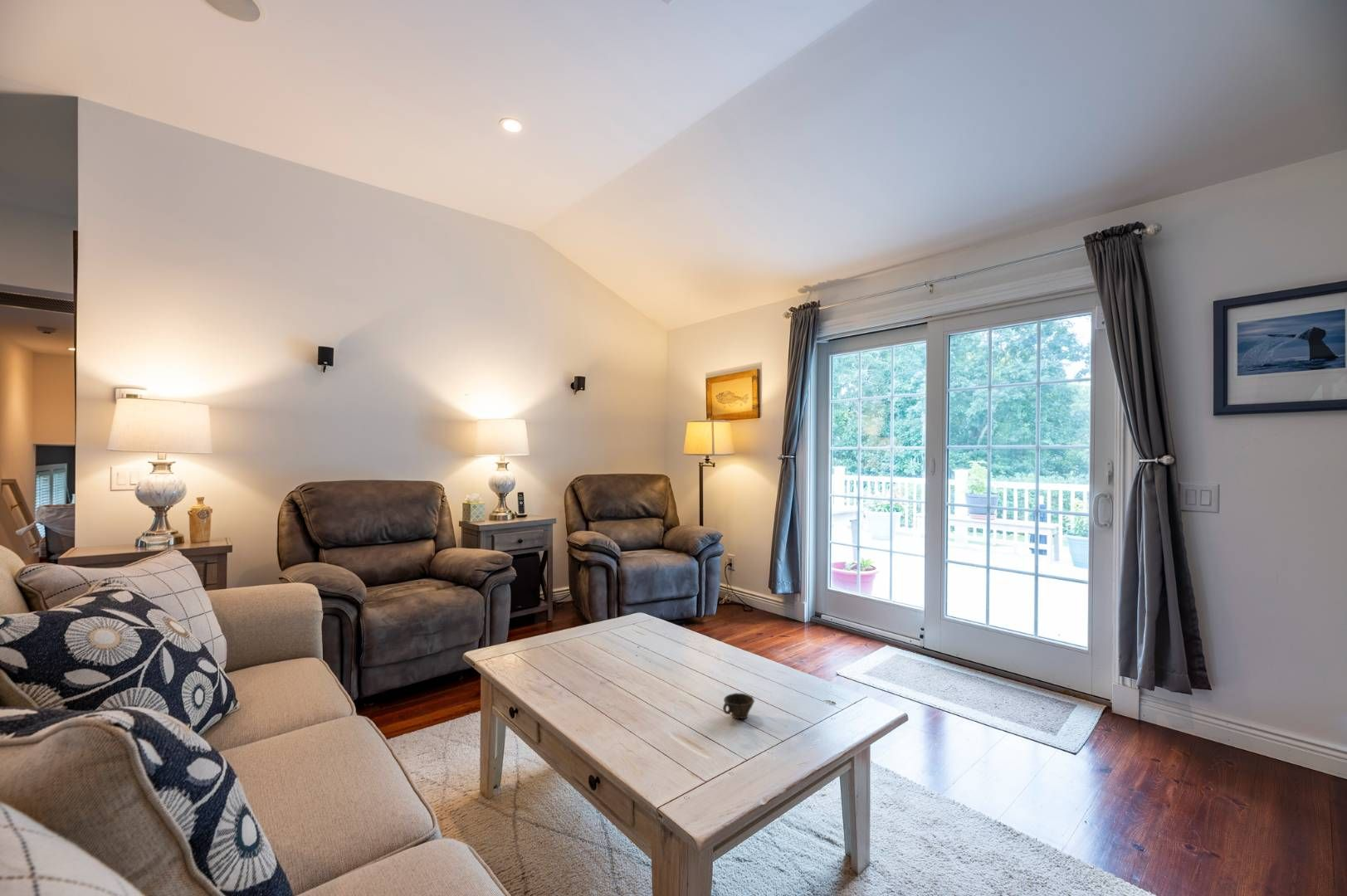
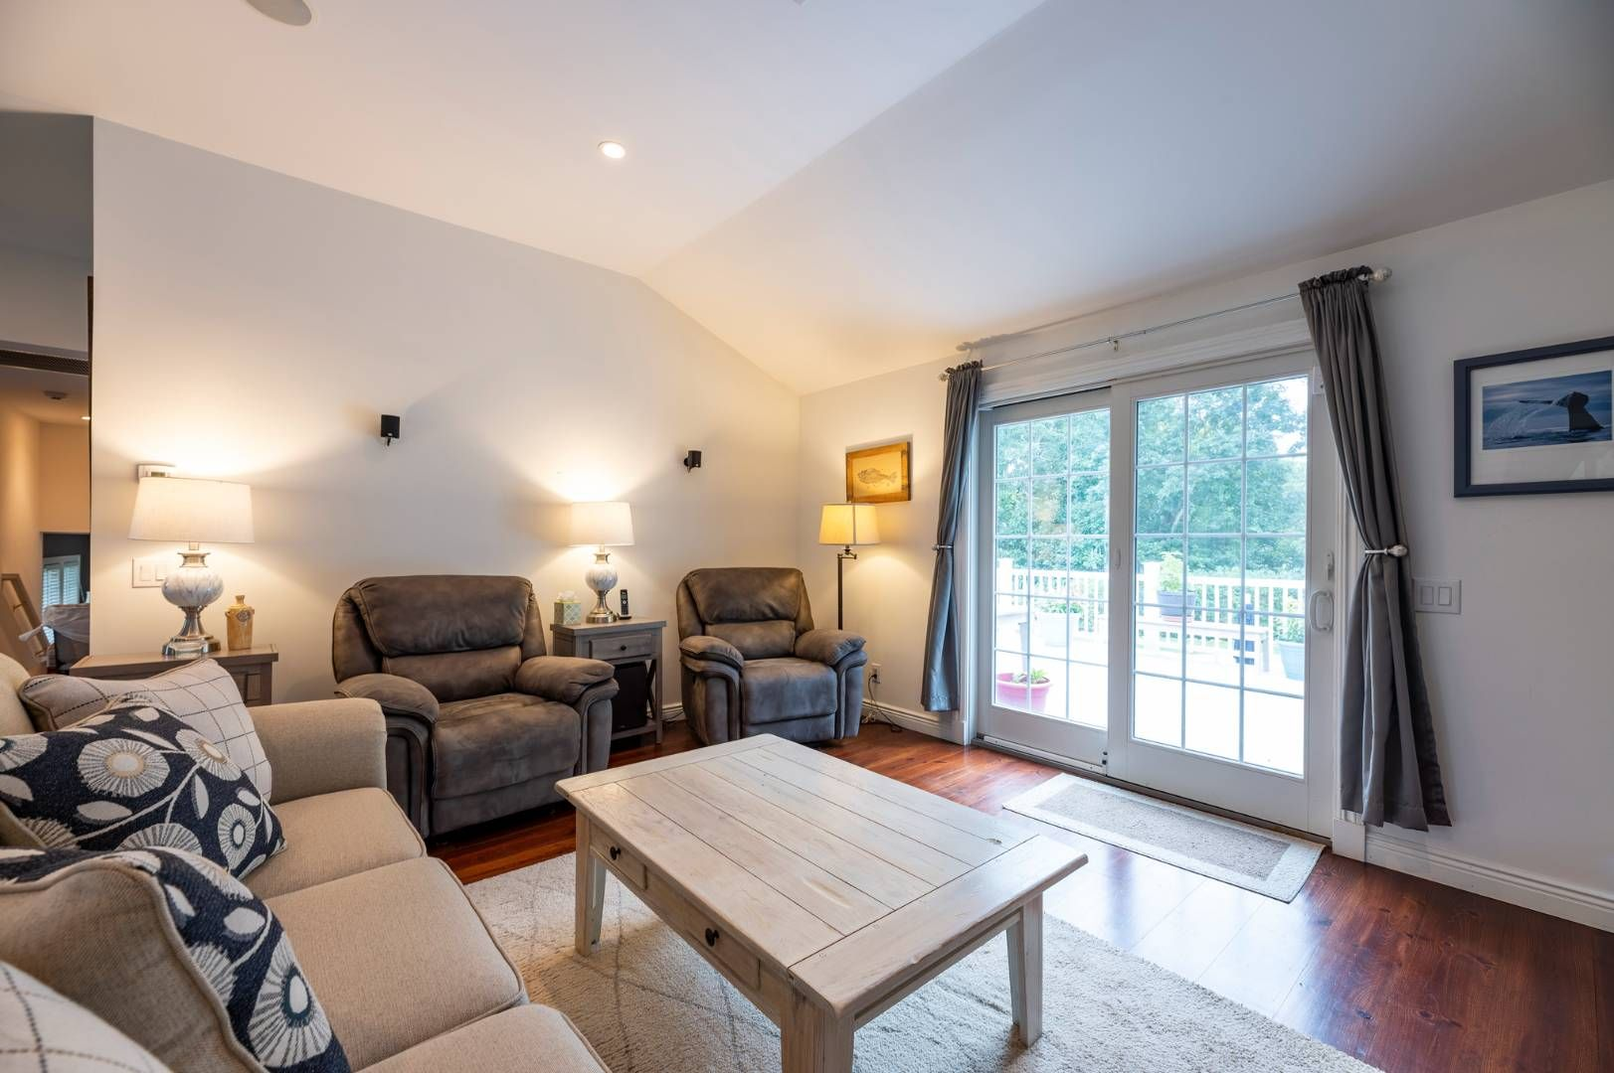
- cup (737, 707)
